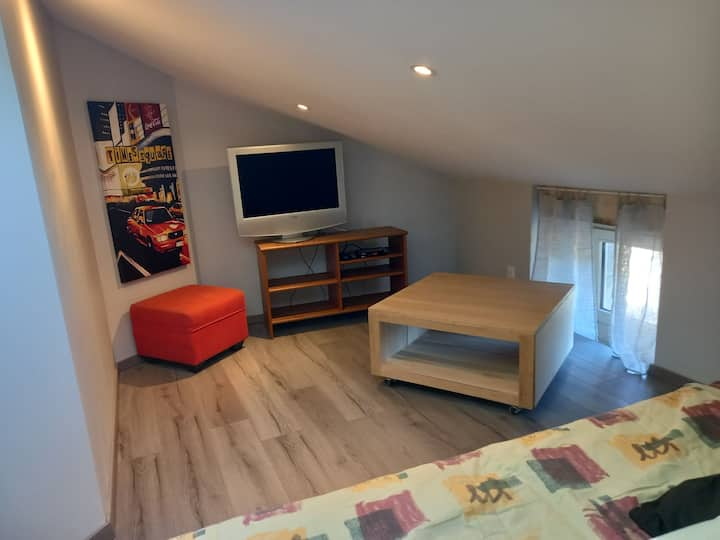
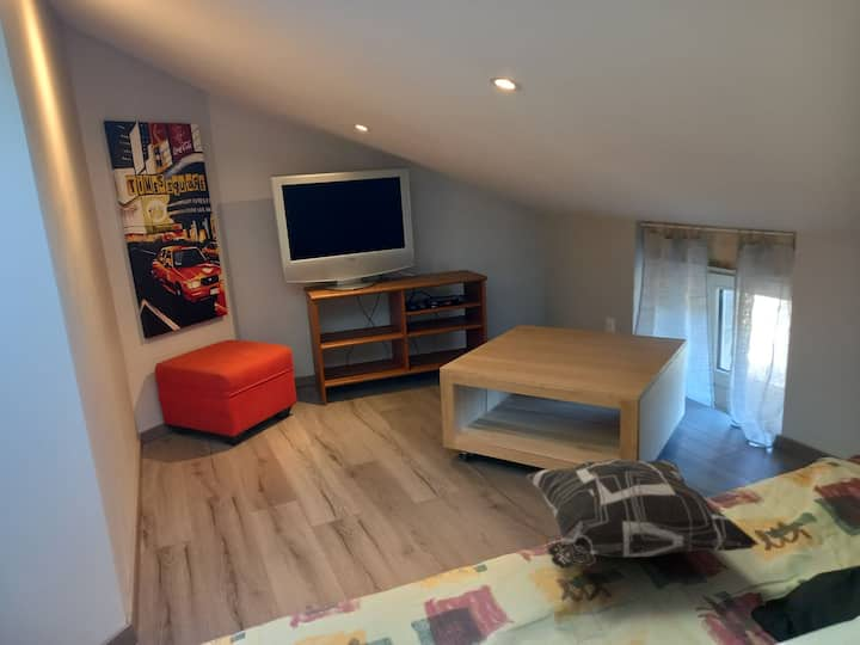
+ decorative pillow (624, 508)
